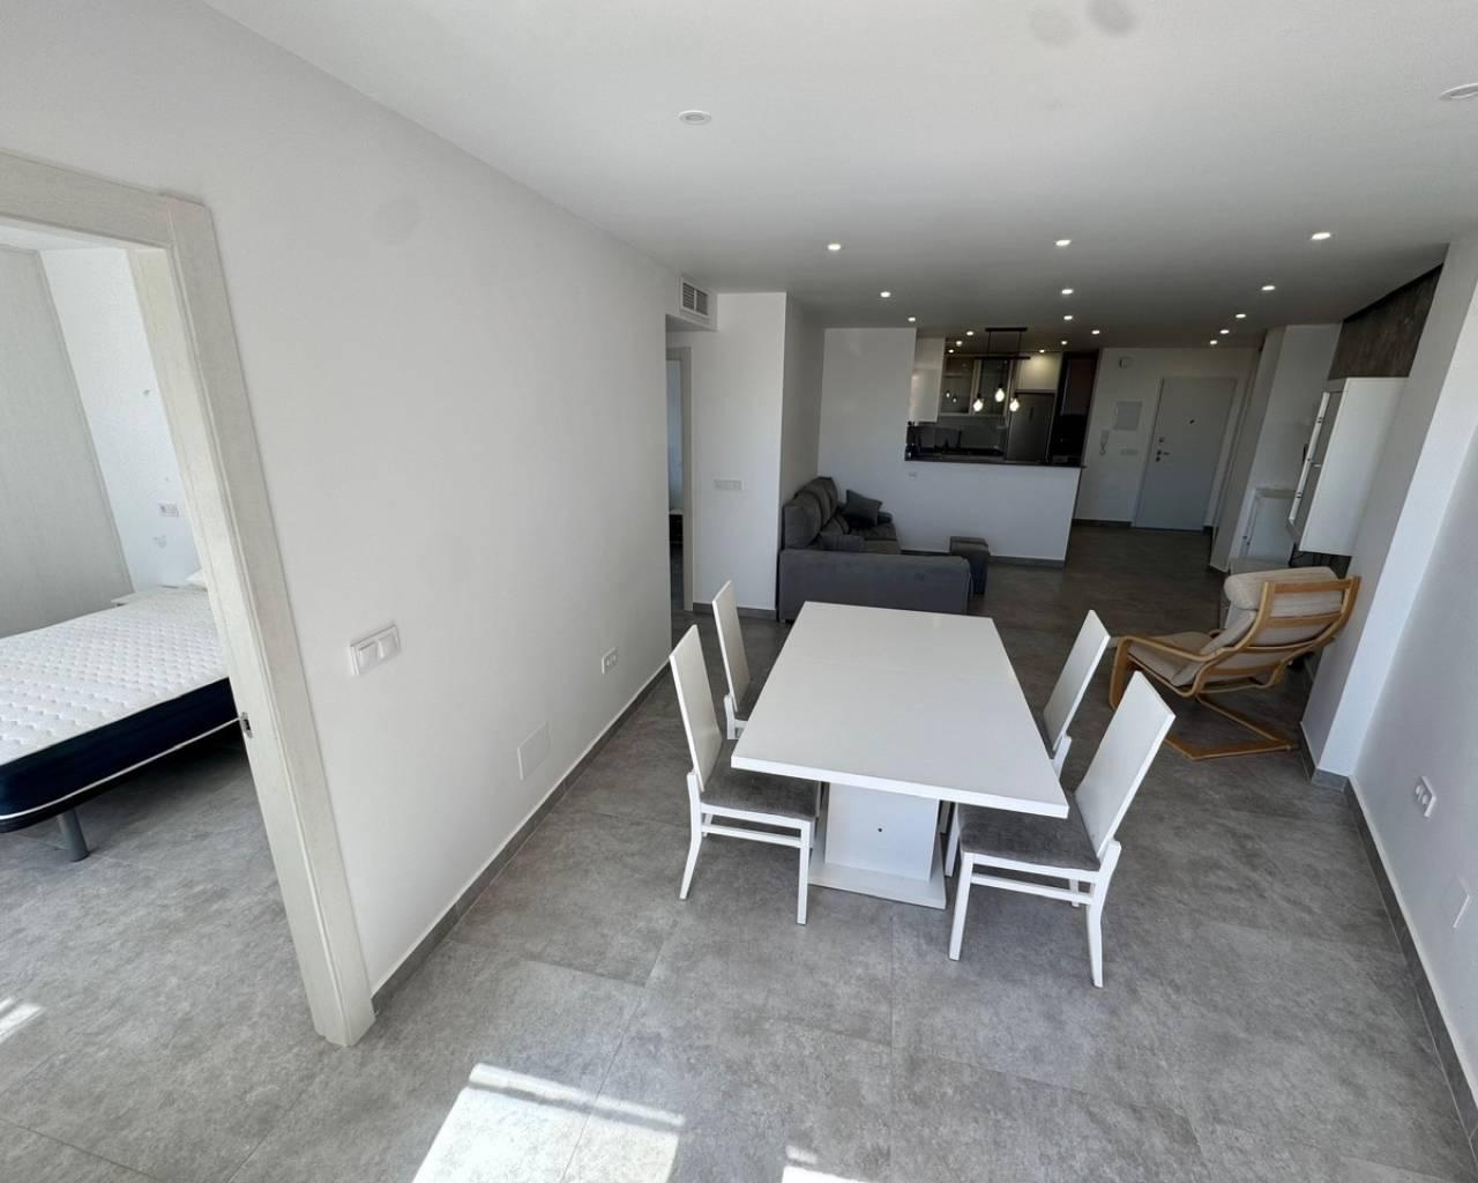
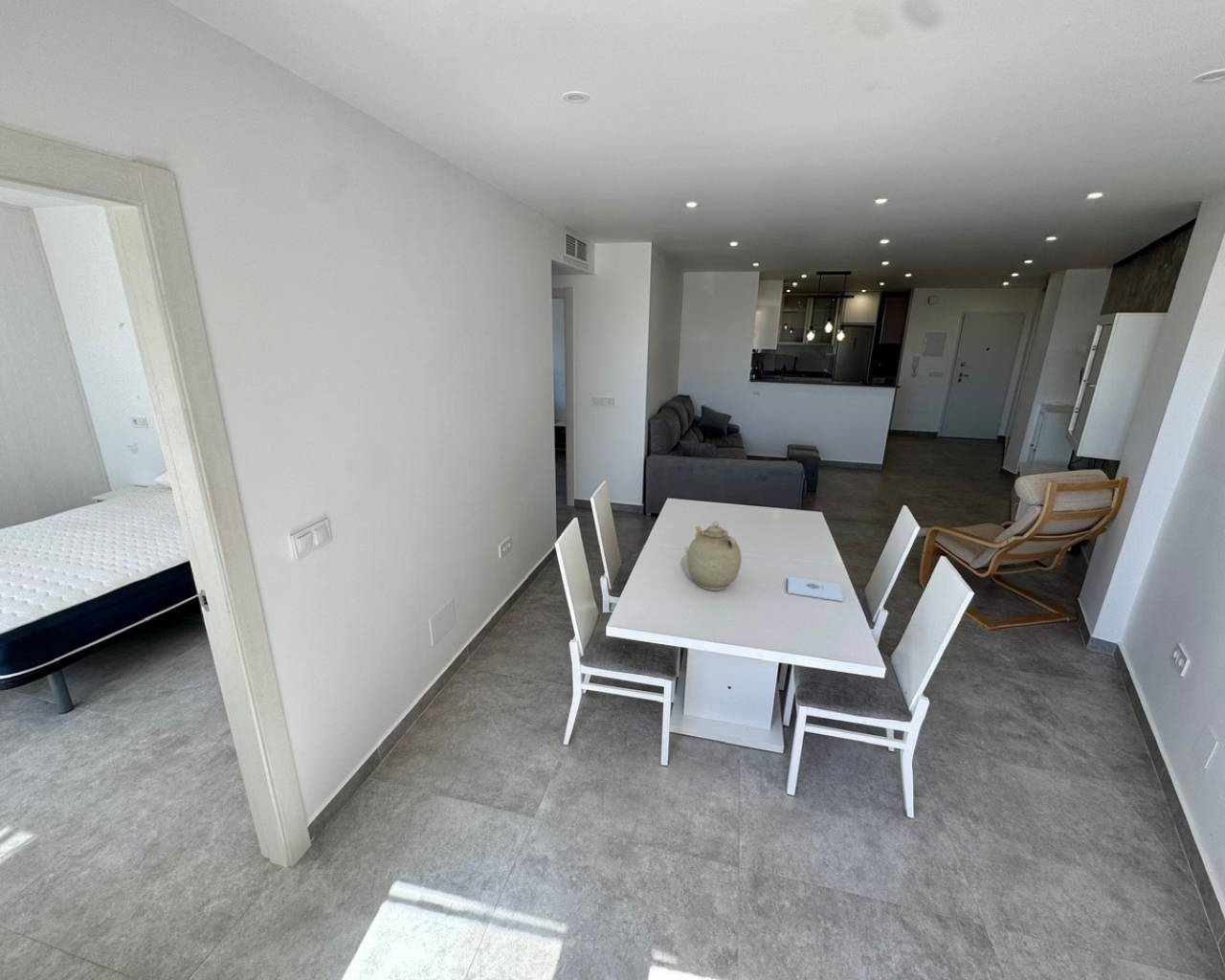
+ notepad (813, 588)
+ teapot (714, 553)
